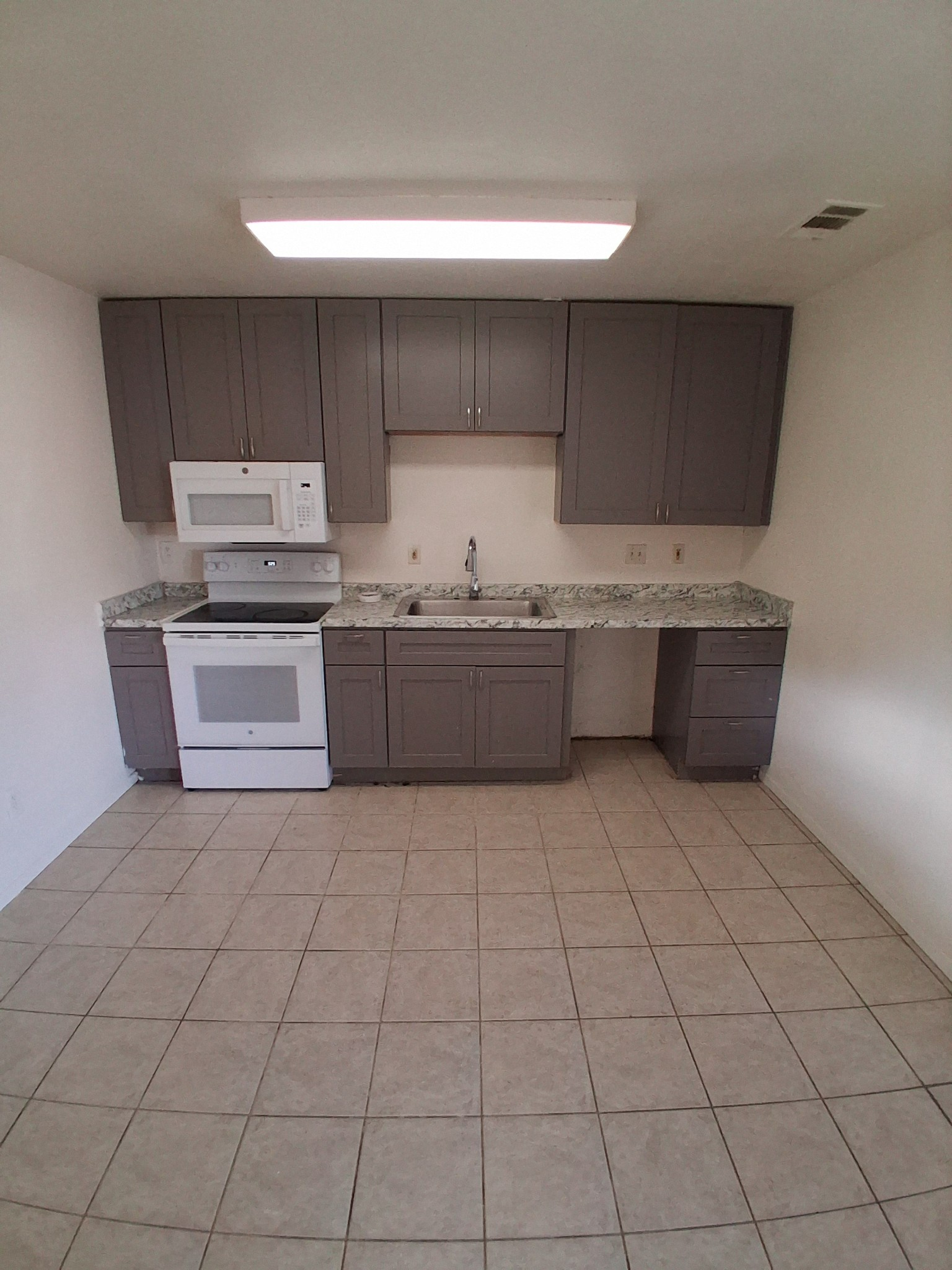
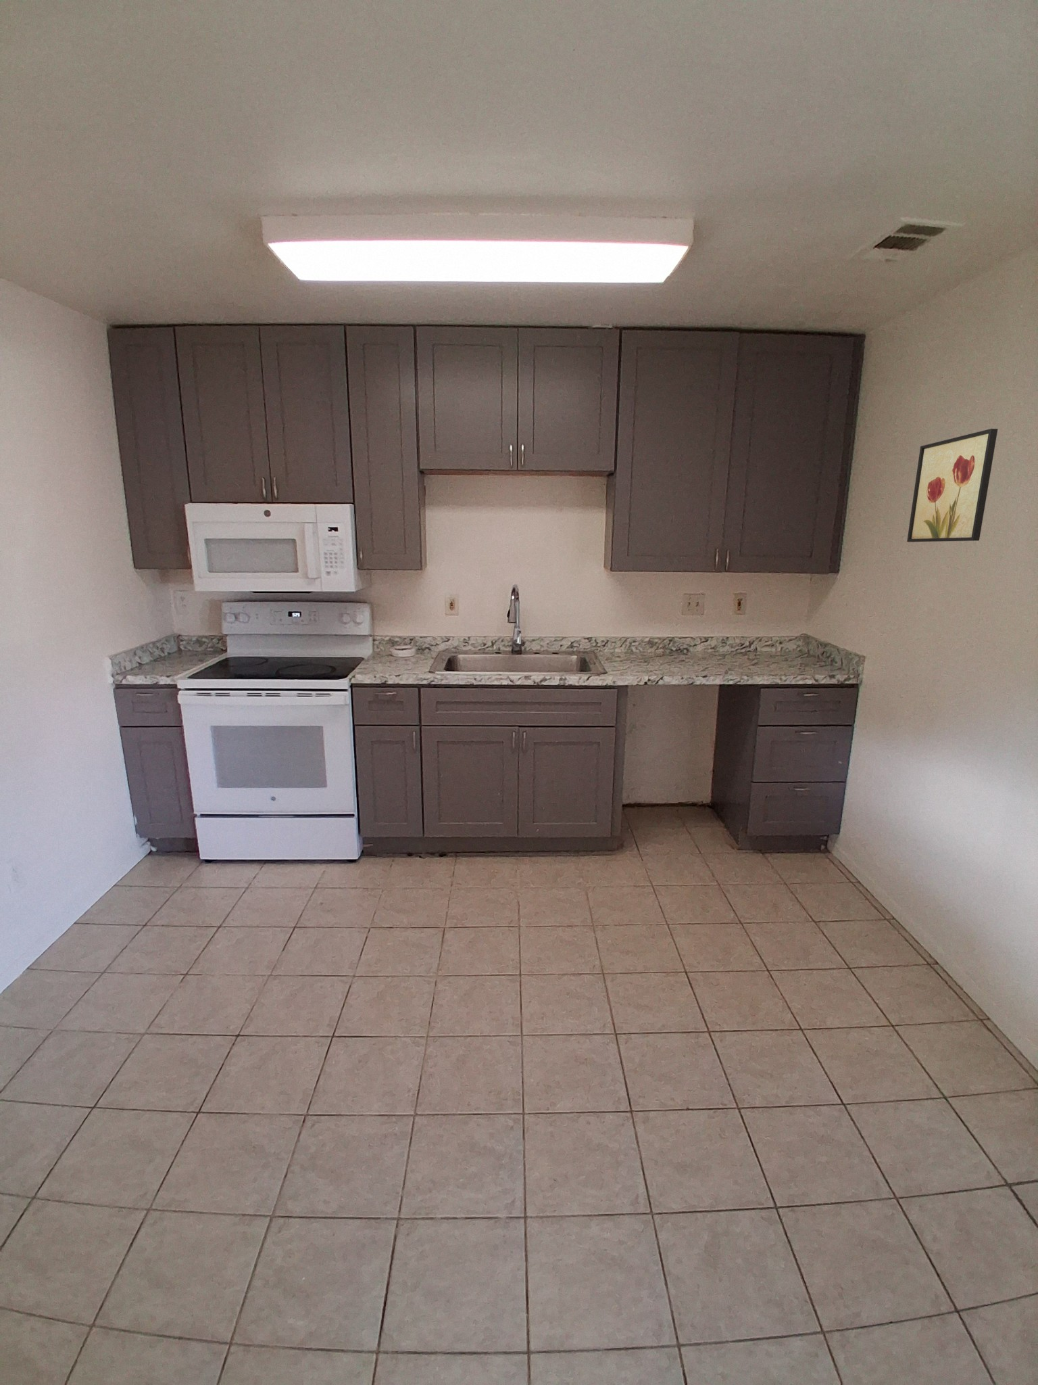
+ wall art (950, 491)
